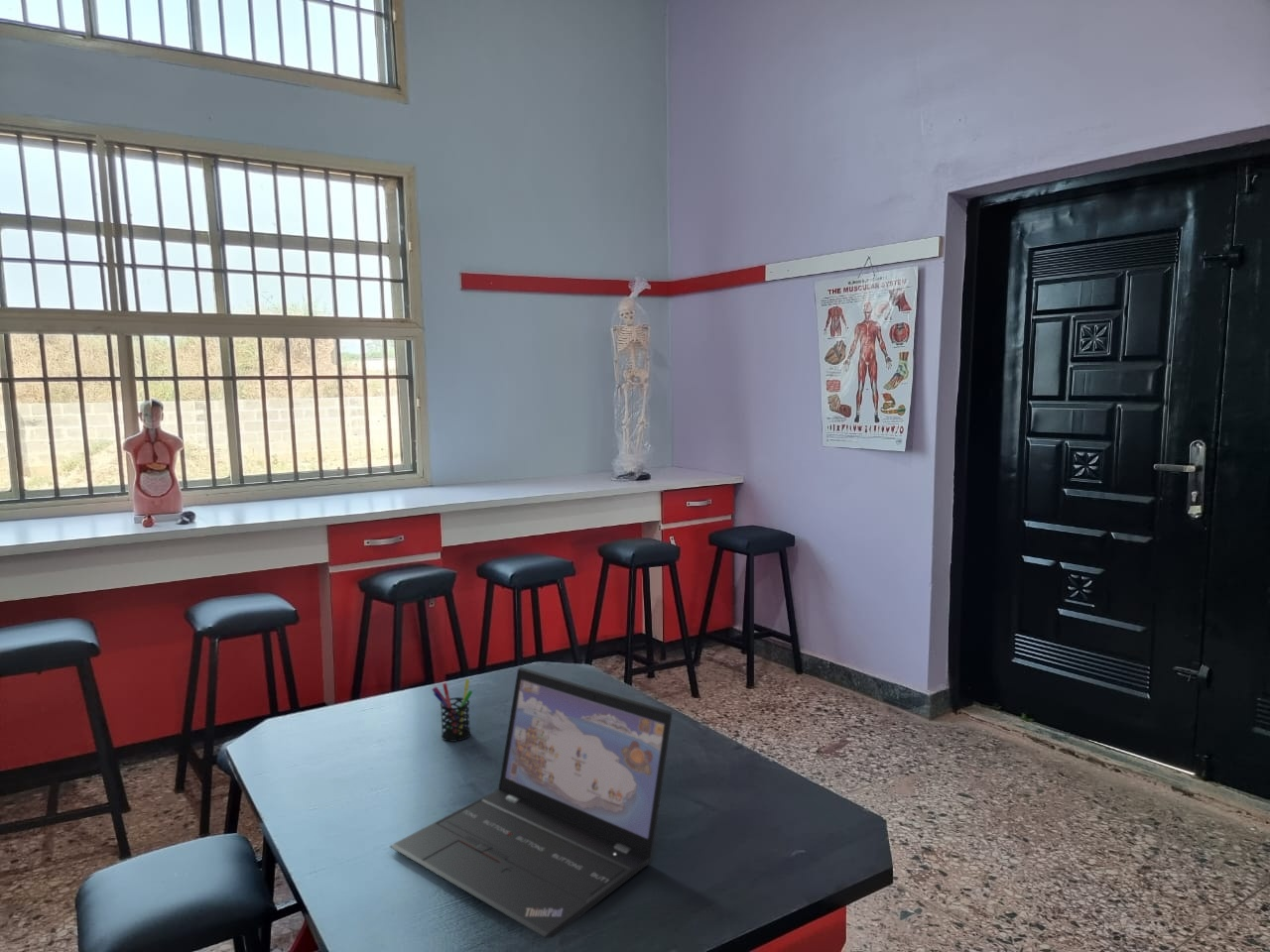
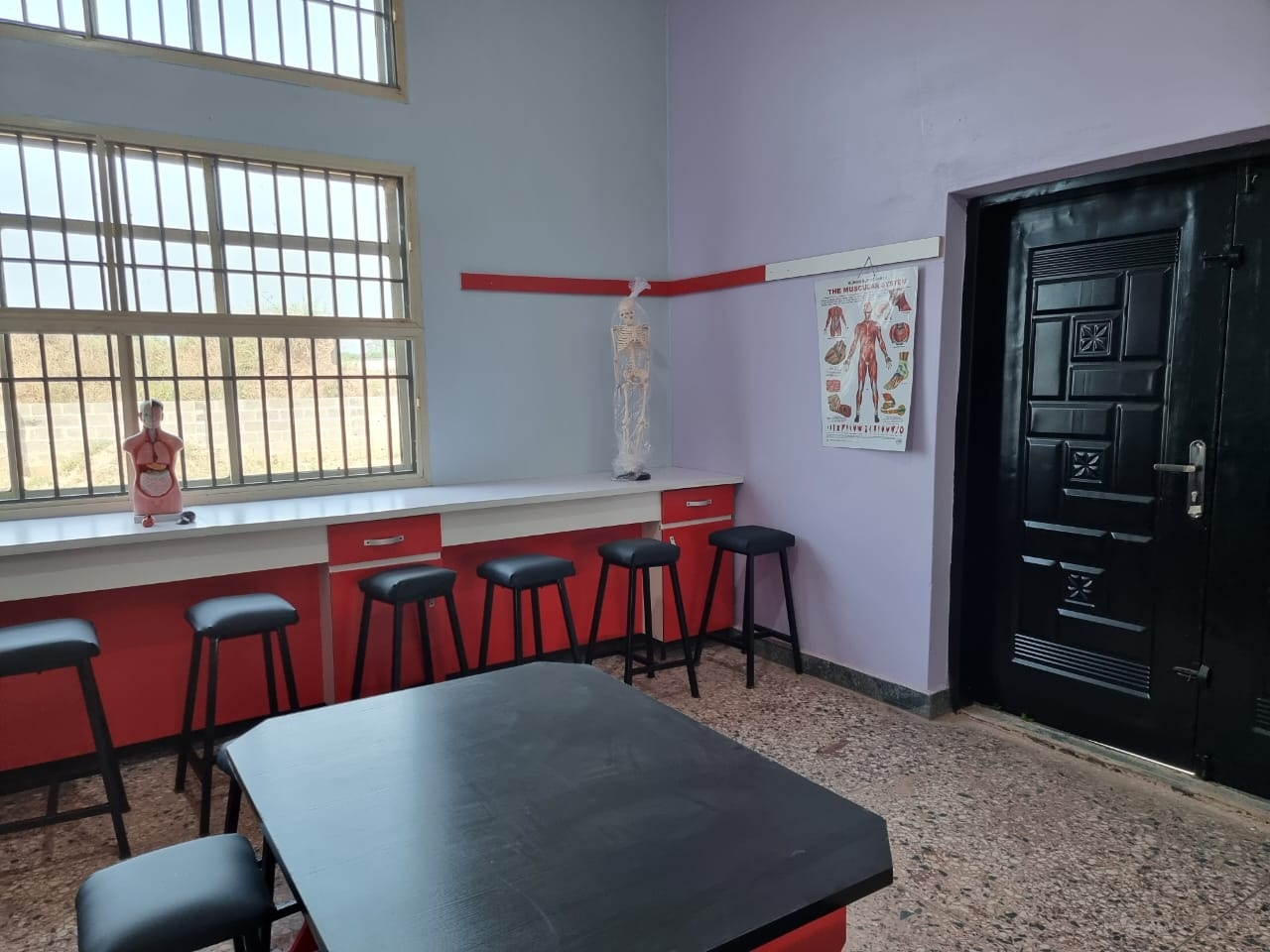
- laptop (530, 782)
- pen holder (456, 708)
